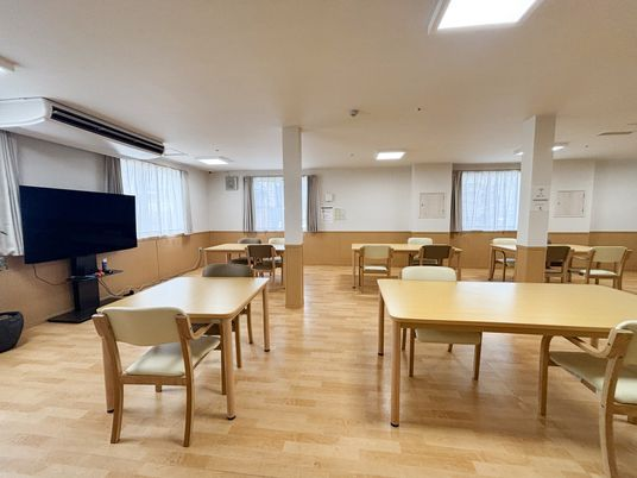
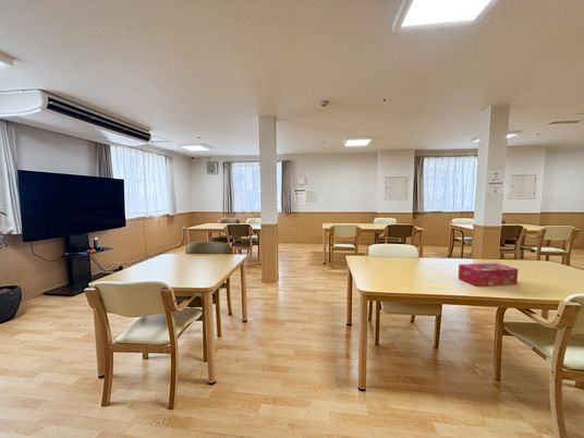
+ tissue box (486, 273)
